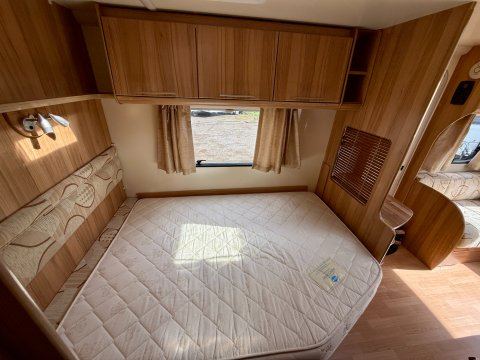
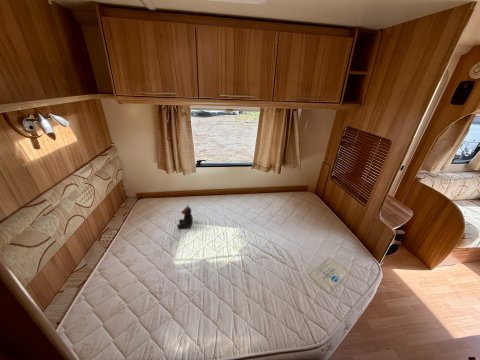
+ teddy bear (184, 215)
